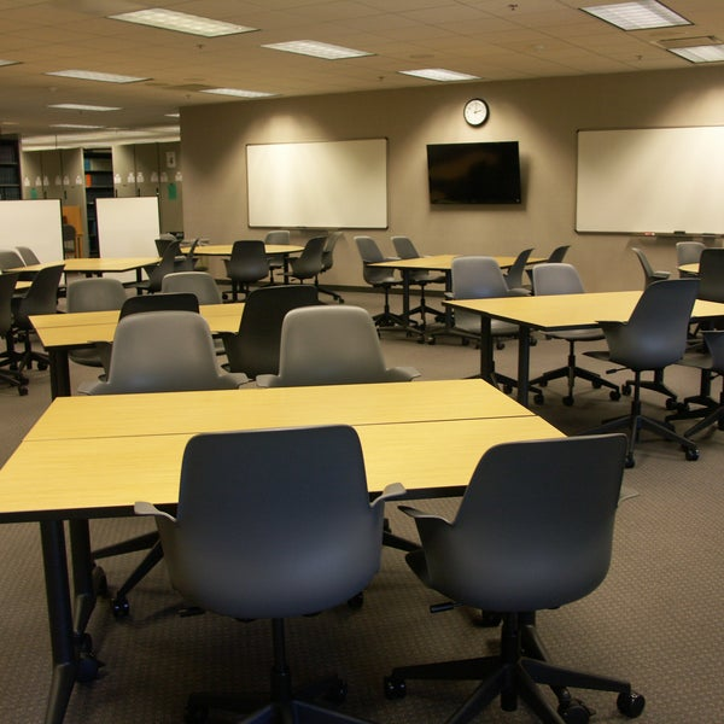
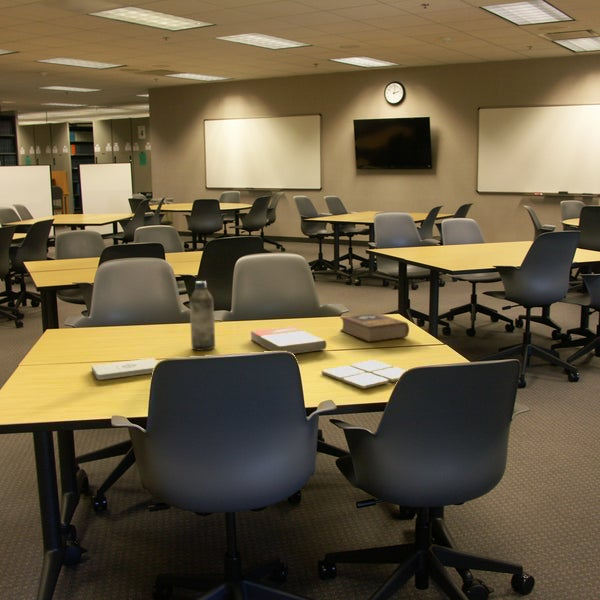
+ water bottle (202, 314)
+ drink coaster (368, 373)
+ book (372, 326)
+ book (287, 339)
+ notepad (127, 368)
